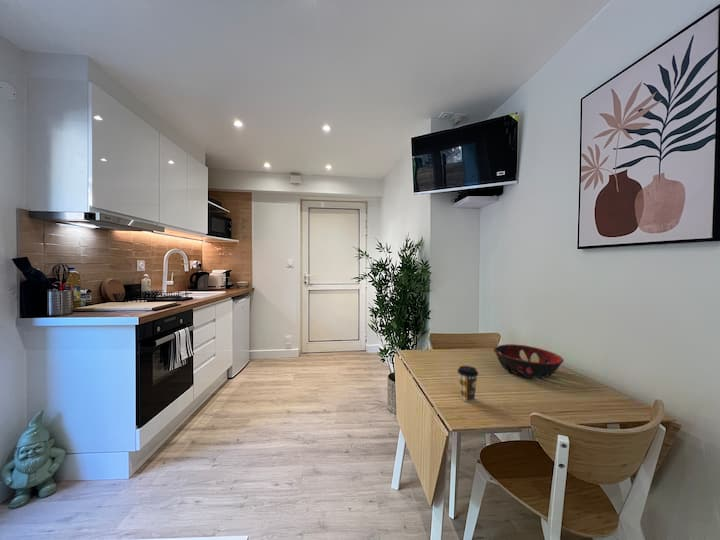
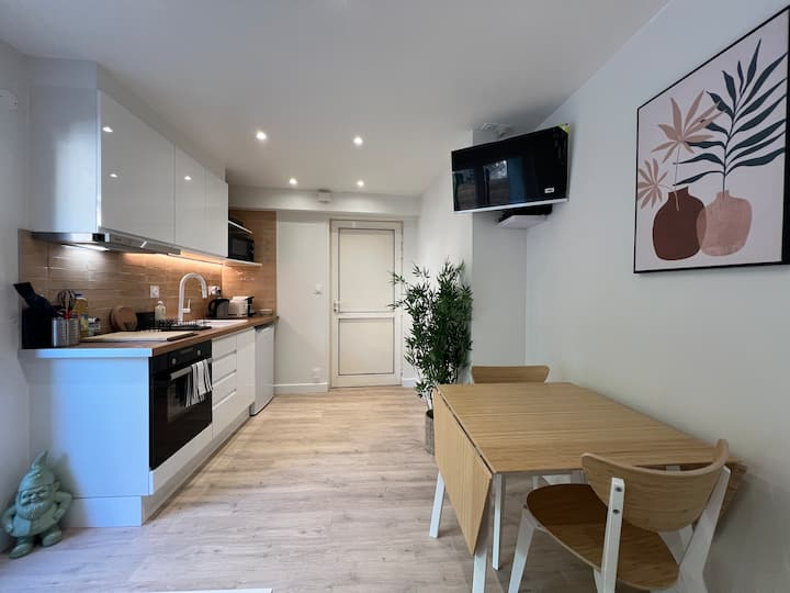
- decorative bowl (526, 362)
- coffee cup (467, 383)
